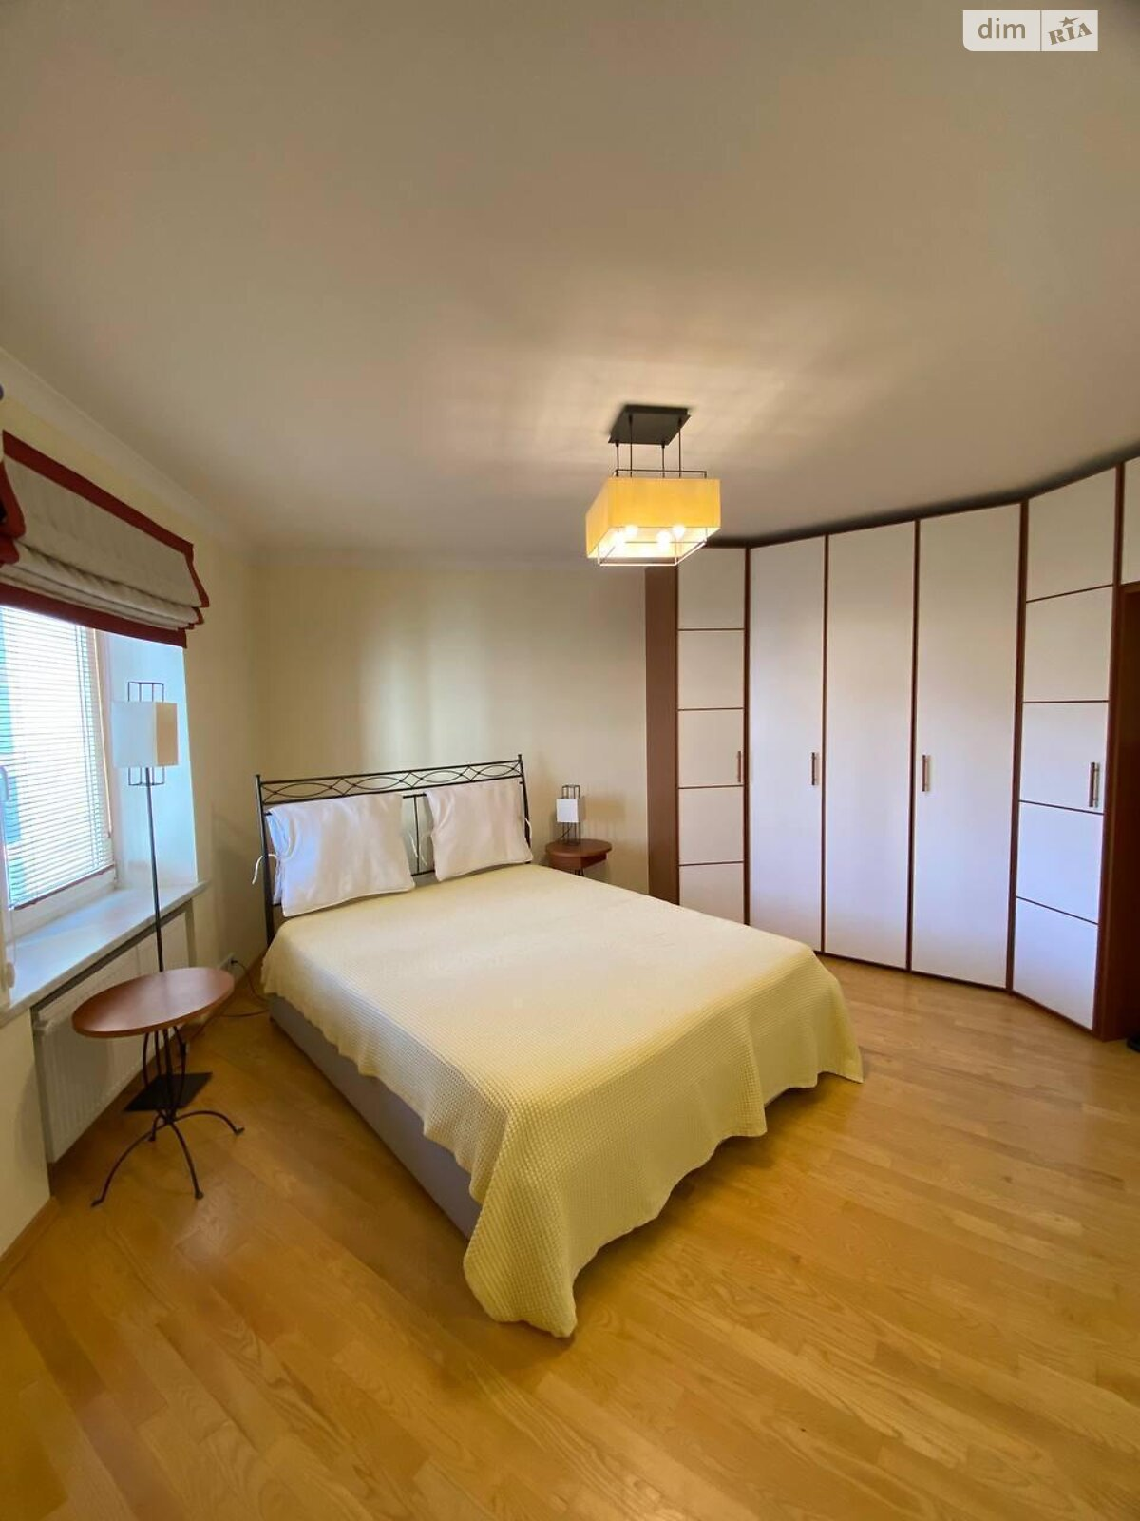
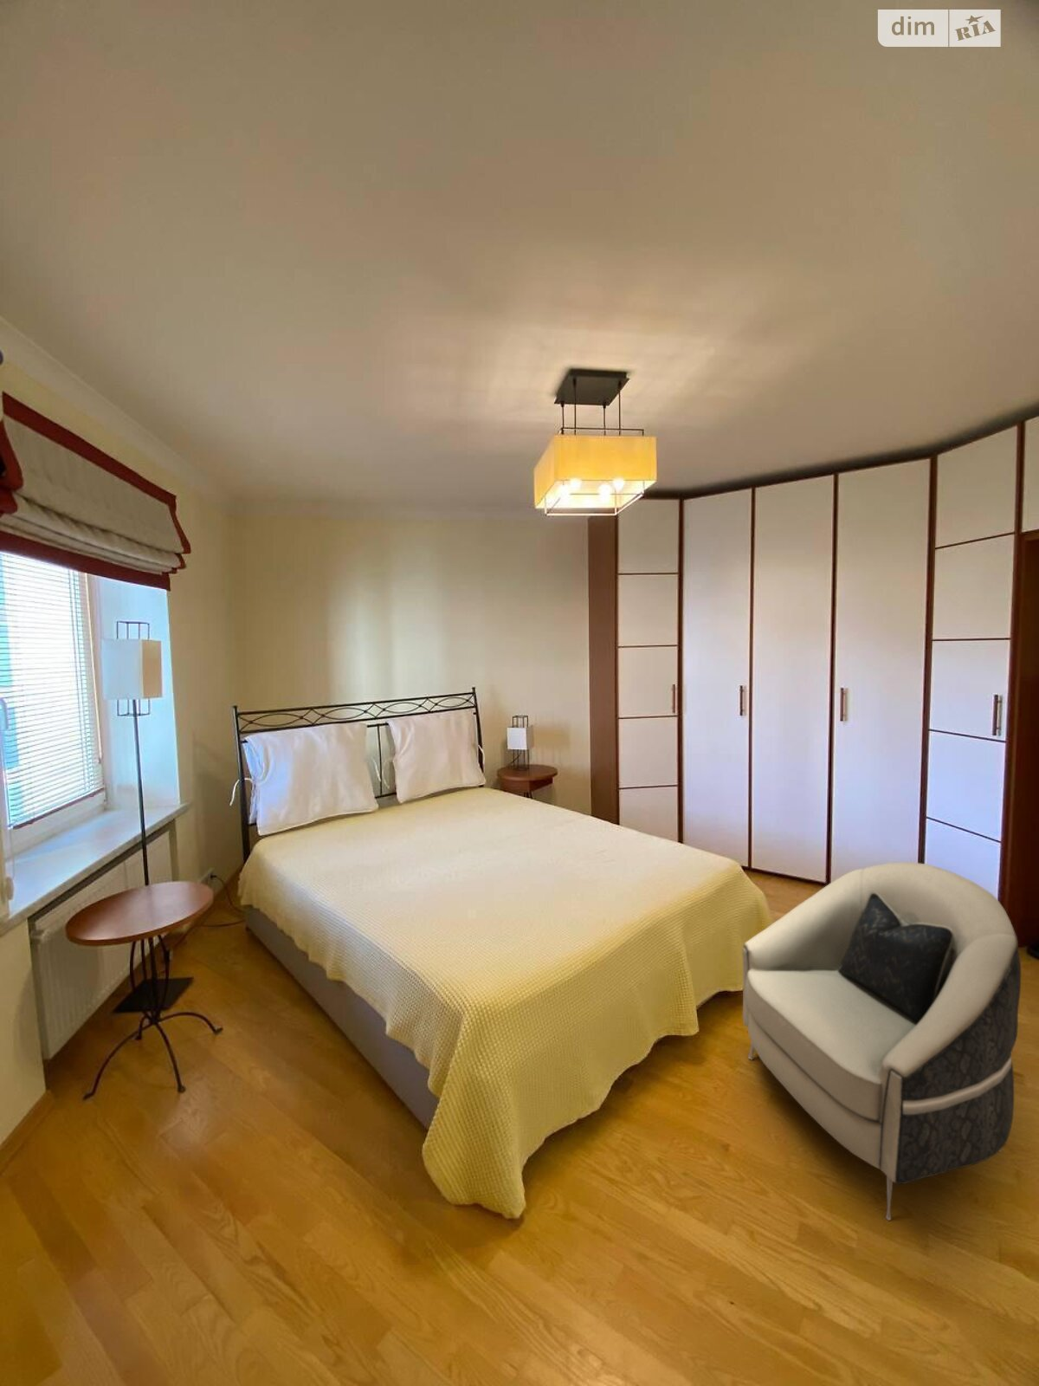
+ armchair (873, 972)
